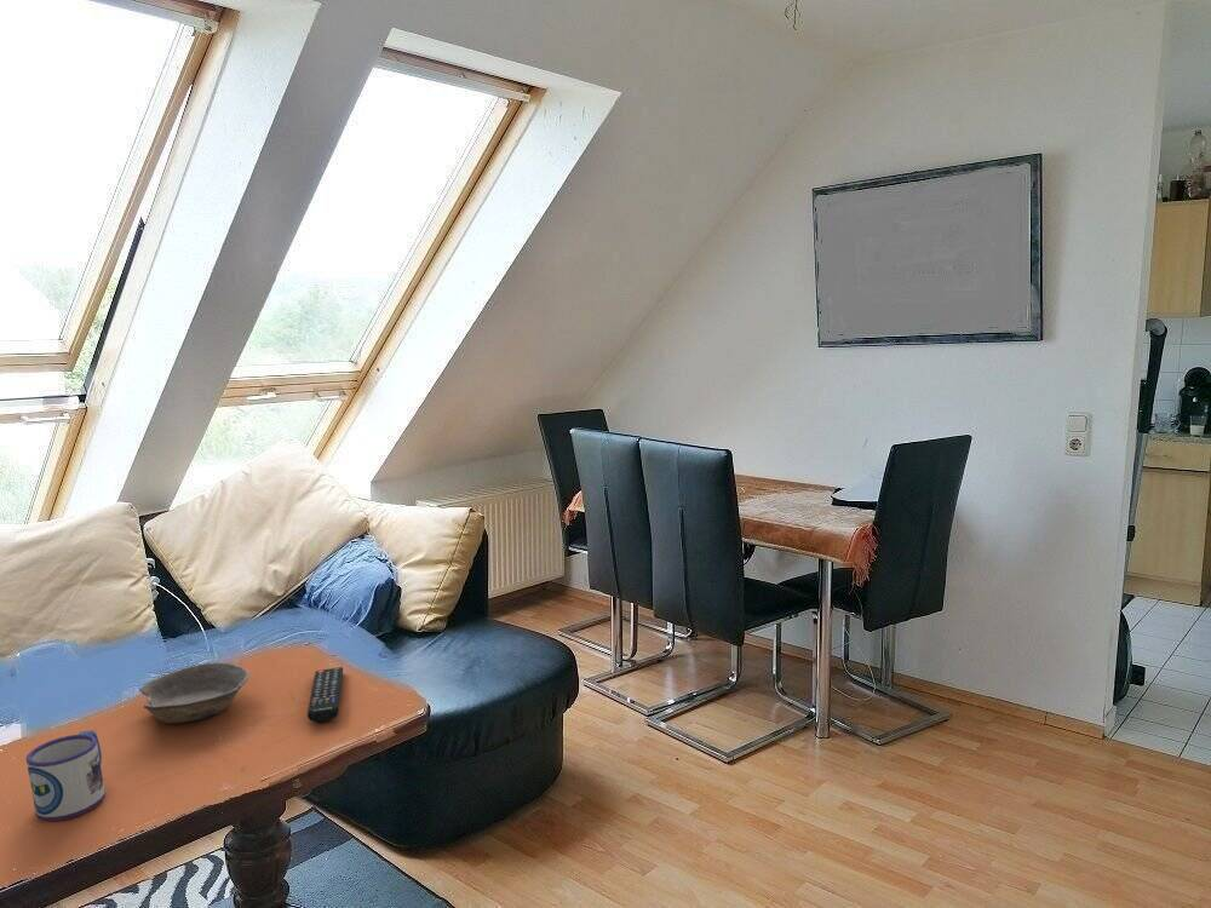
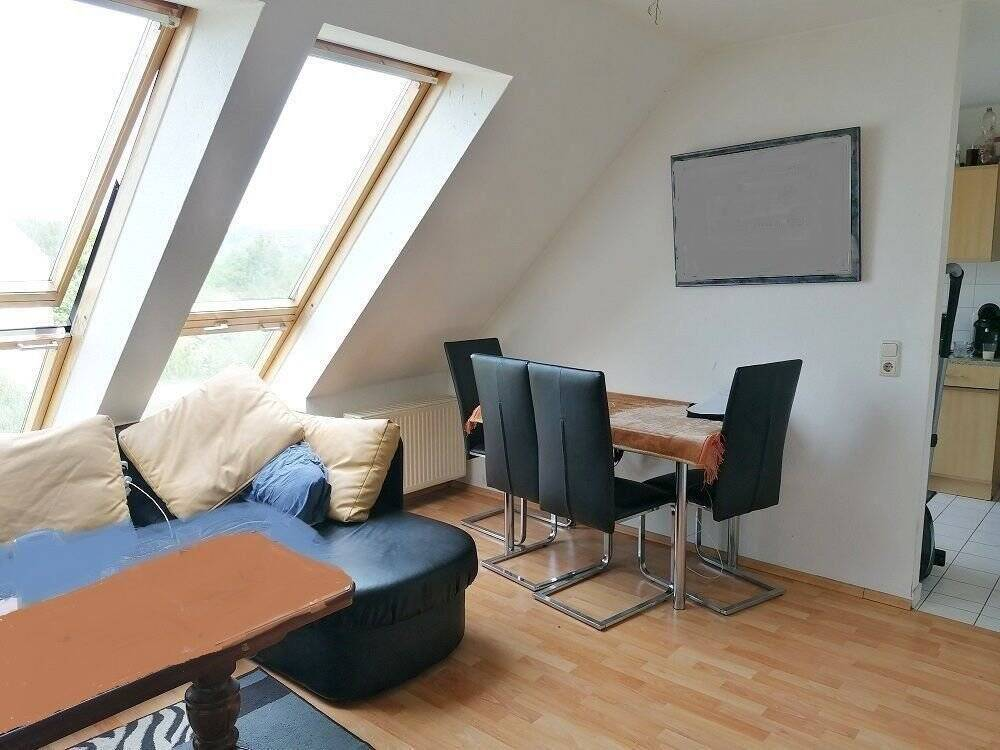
- remote control (326, 691)
- mug (73, 769)
- bowl (196, 694)
